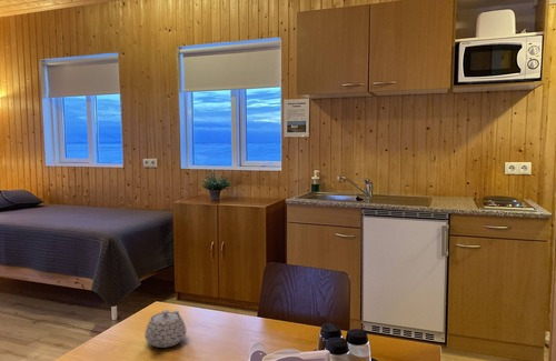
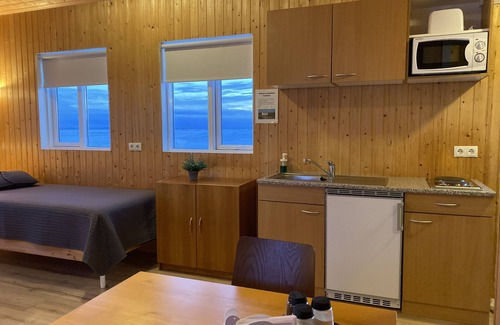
- teapot (165, 327)
